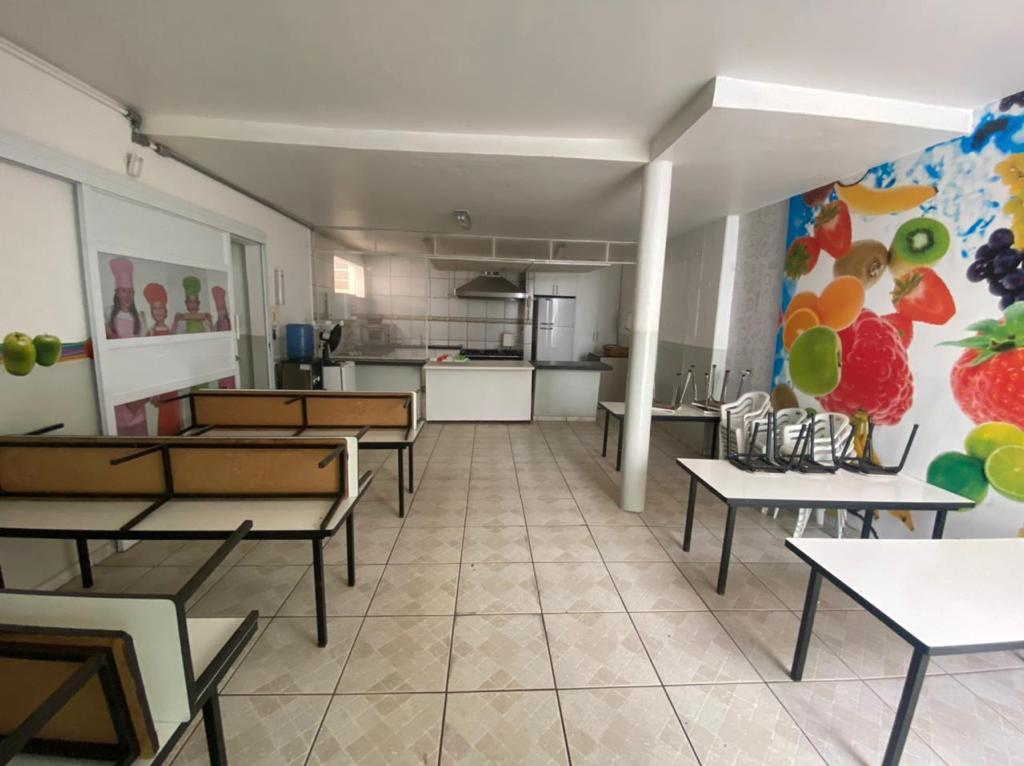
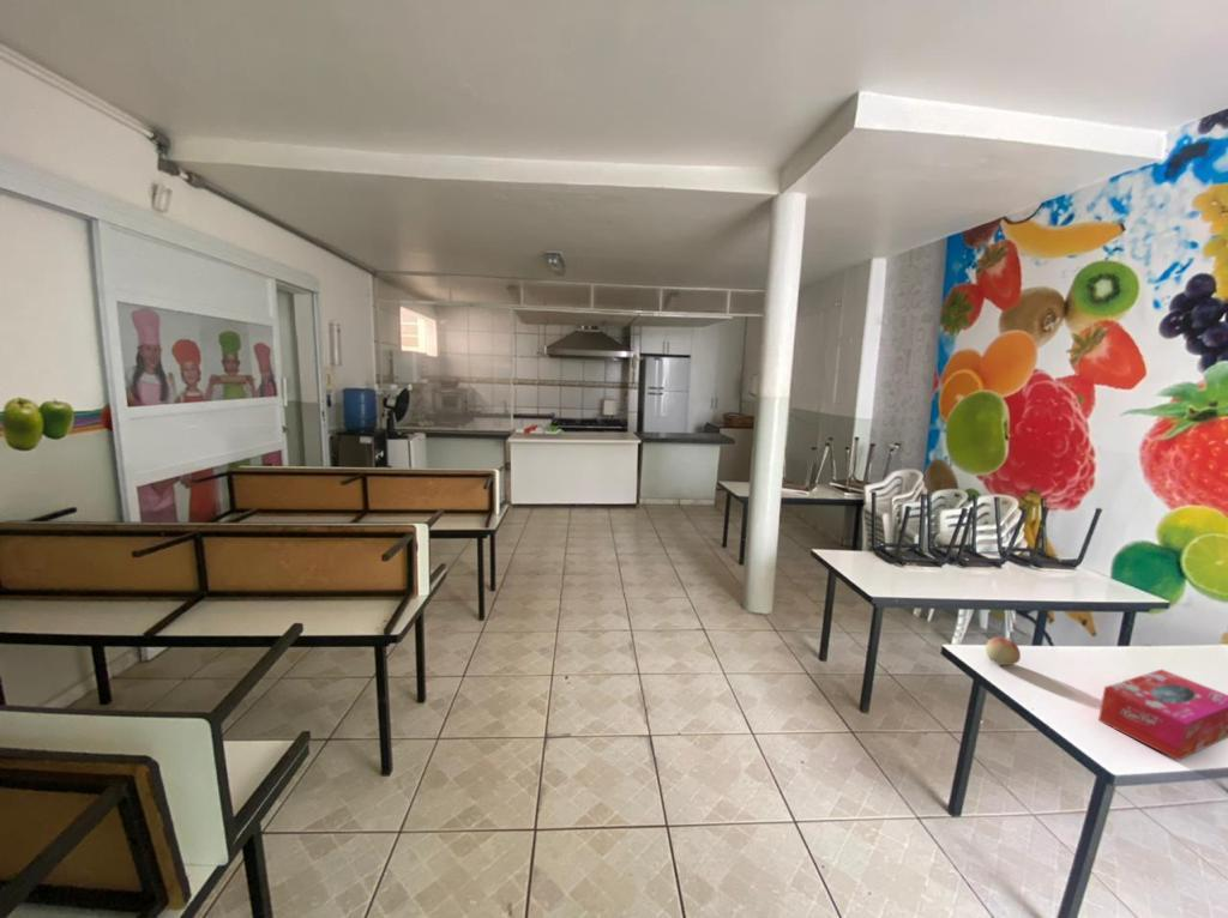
+ tissue box (1168, 711)
+ fruit (1003, 651)
